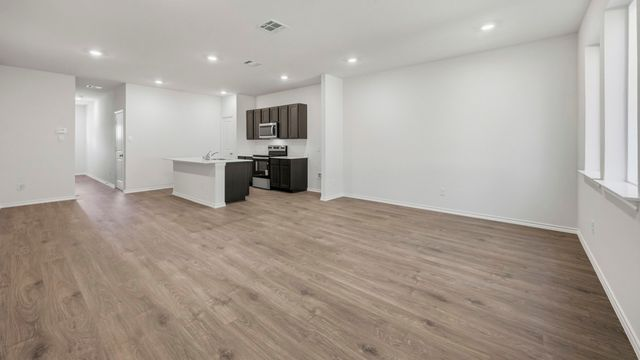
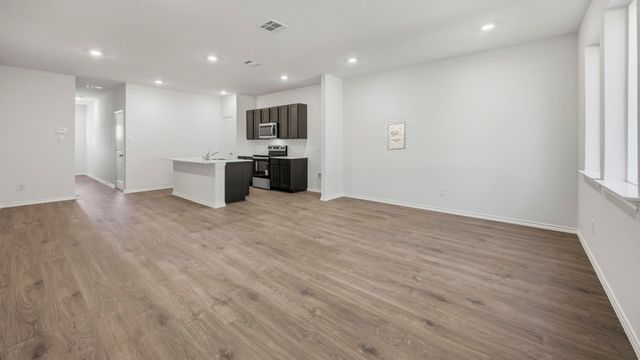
+ wall art (396, 136)
